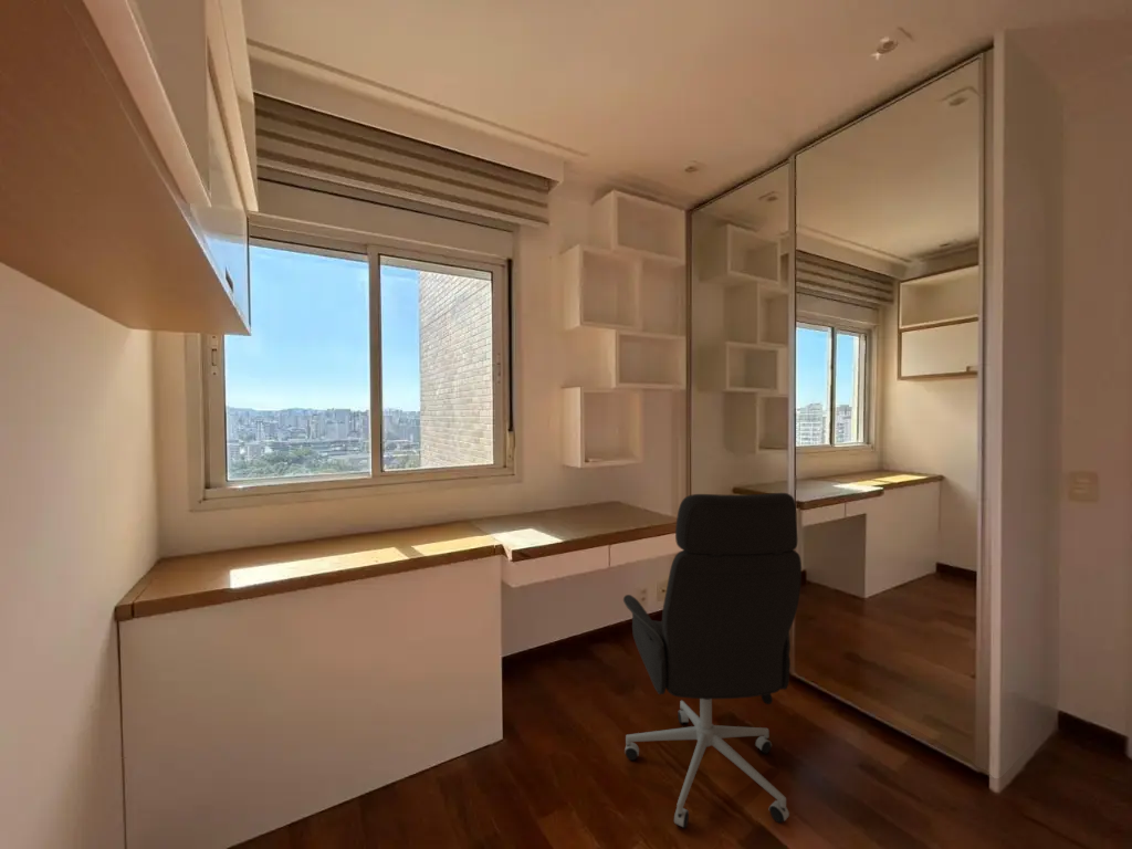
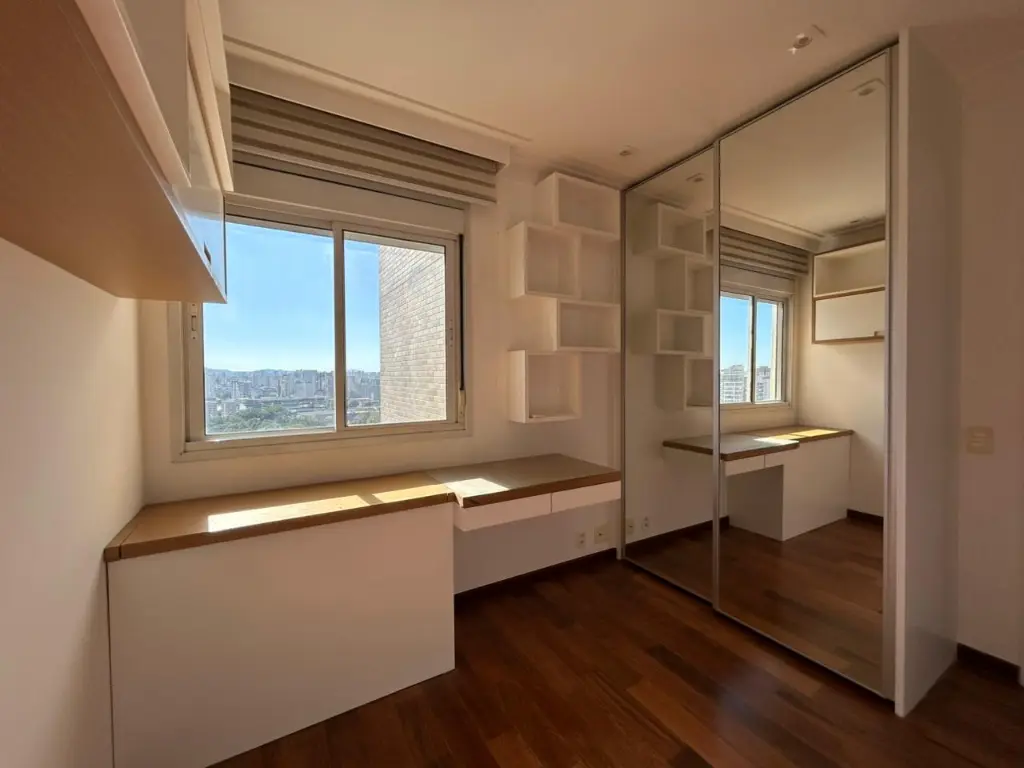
- office chair (709, 629)
